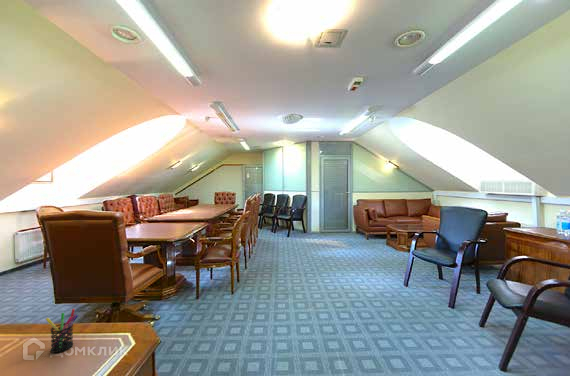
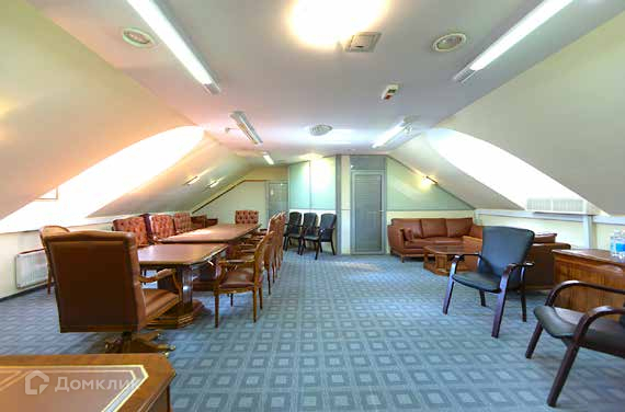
- pen holder (63, 328)
